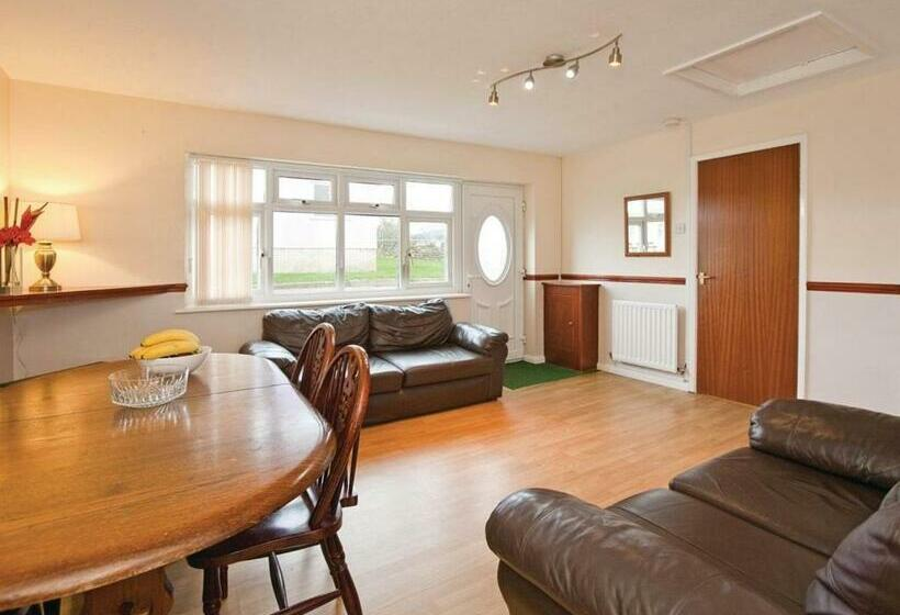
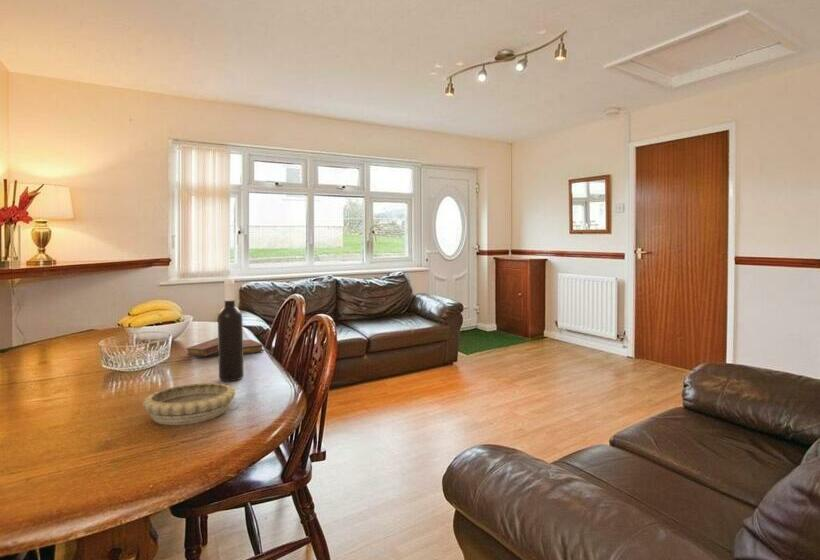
+ wine bottle (230, 329)
+ decorative bowl (191, 402)
+ book (217, 344)
